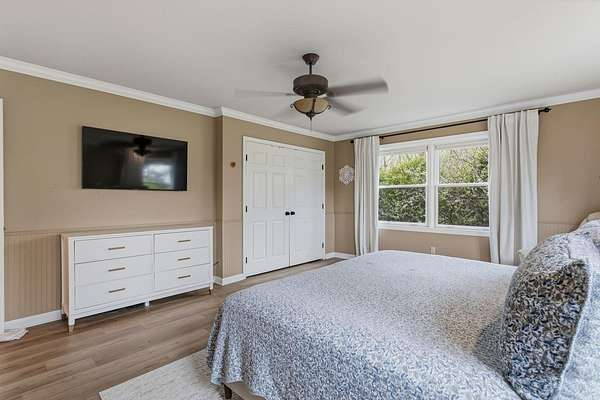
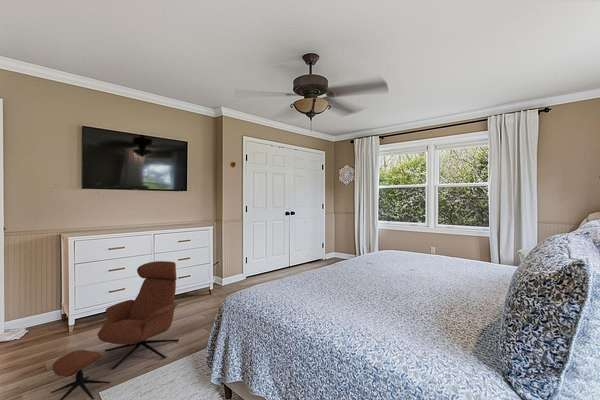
+ armchair (121, 318)
